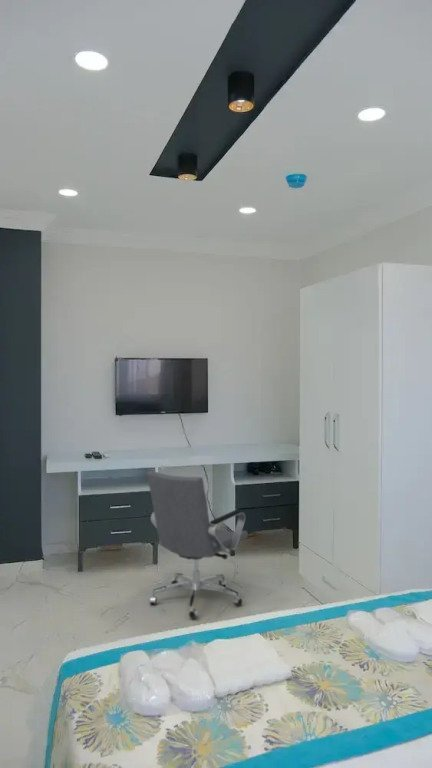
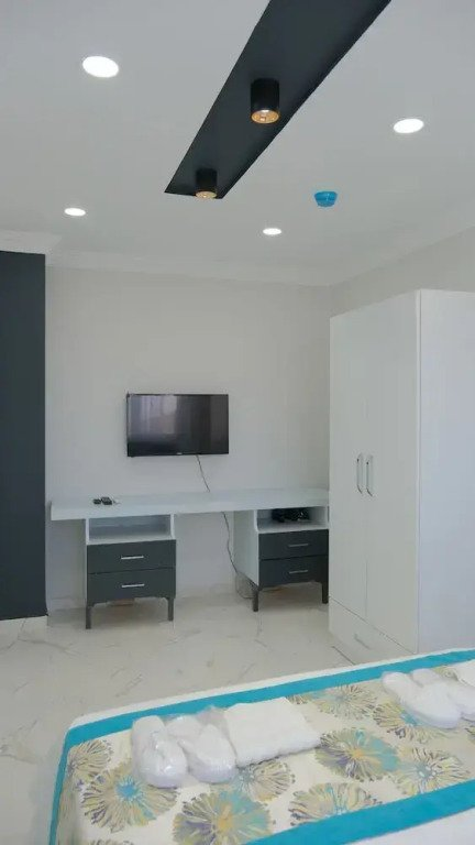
- office chair (197, 533)
